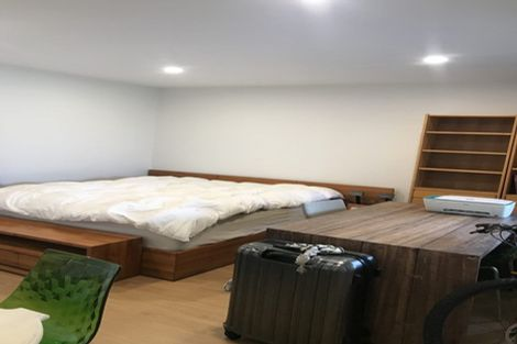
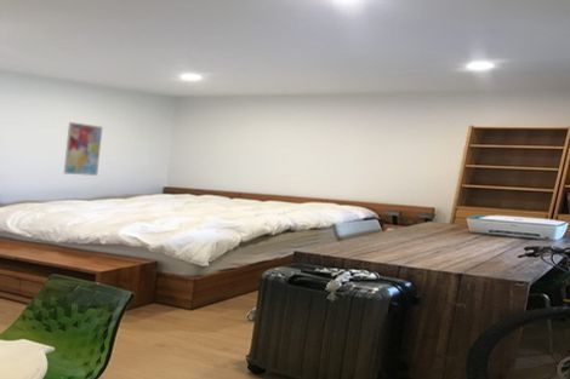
+ wall art (82, 149)
